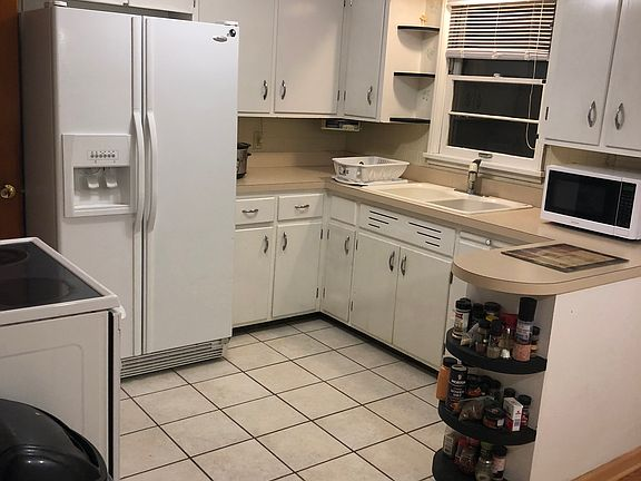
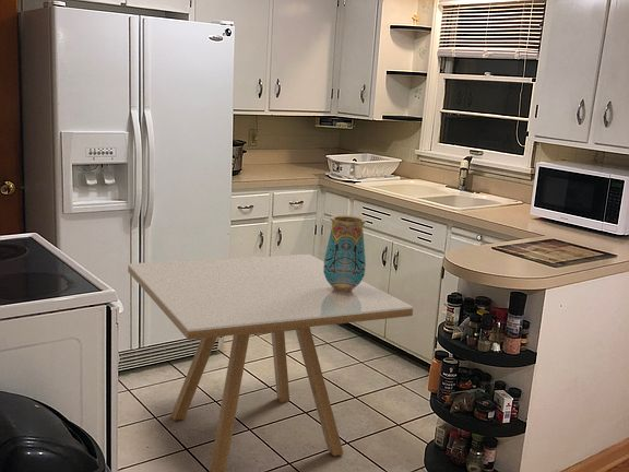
+ dining table (245, 358)
+ vase (345, 253)
